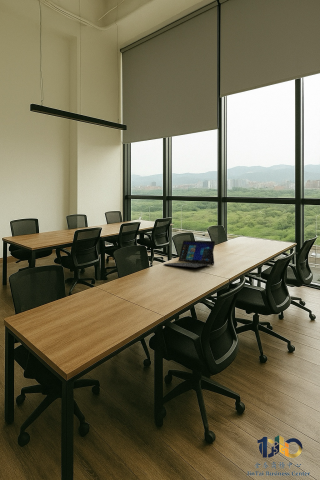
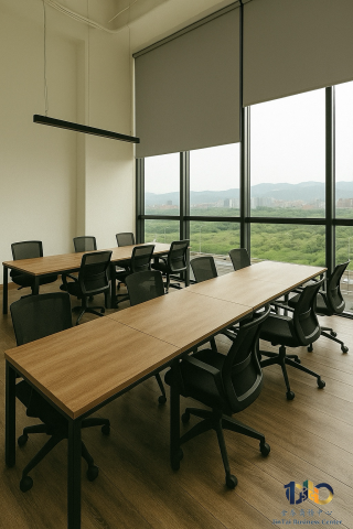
- laptop (189, 252)
